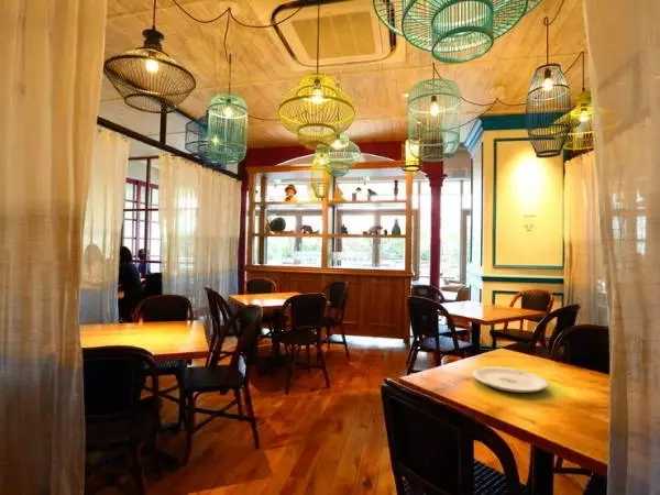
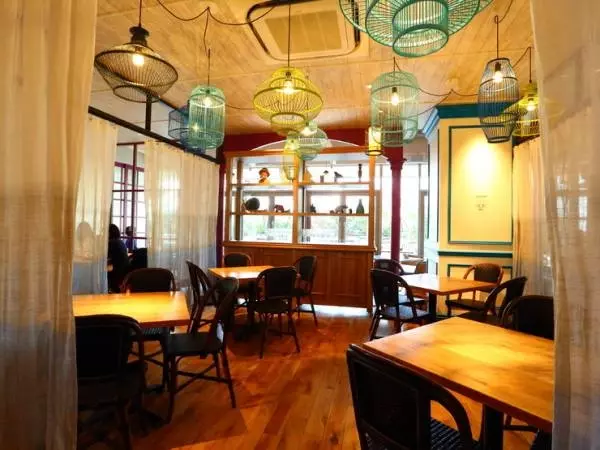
- plate (508, 380)
